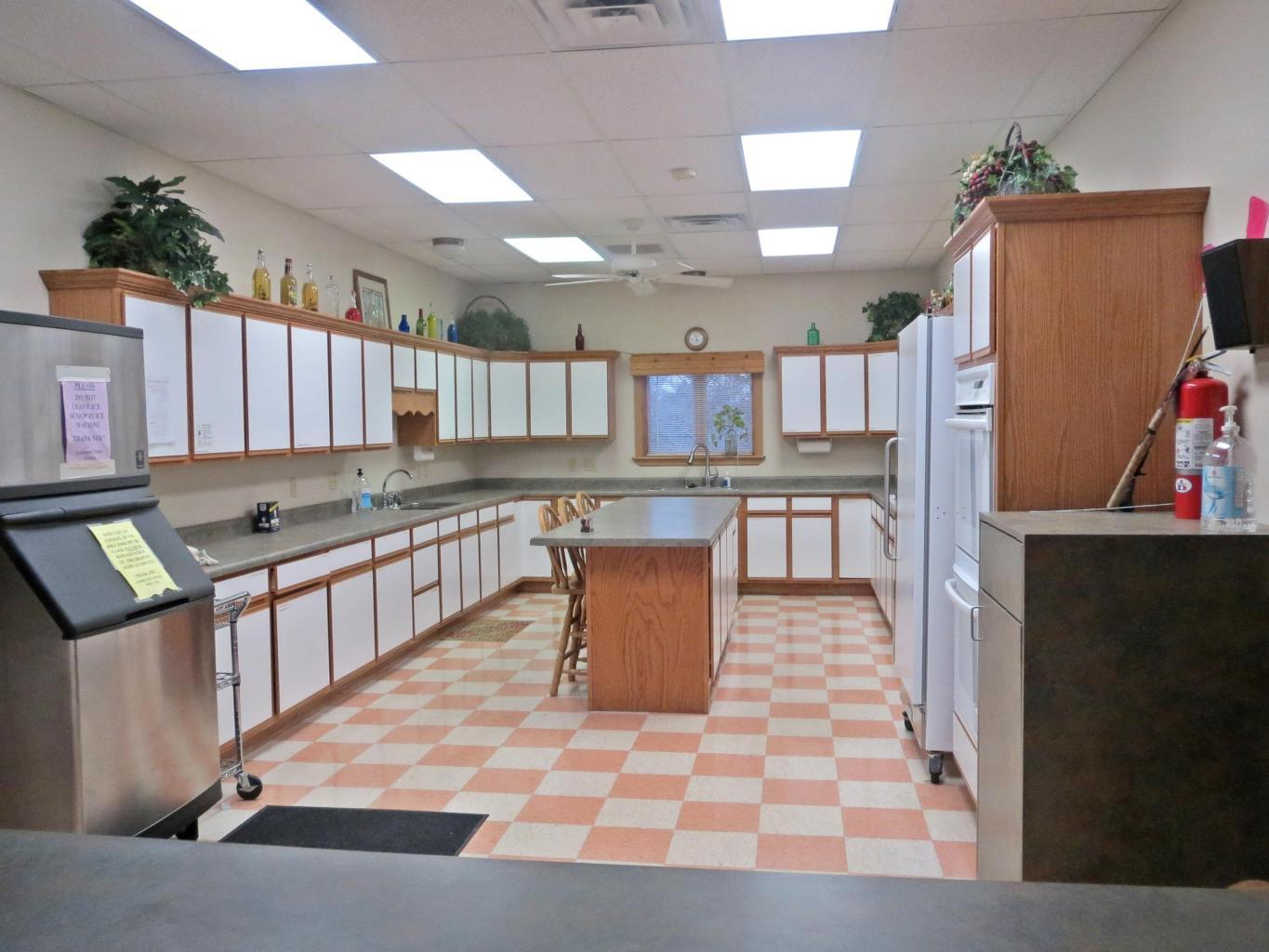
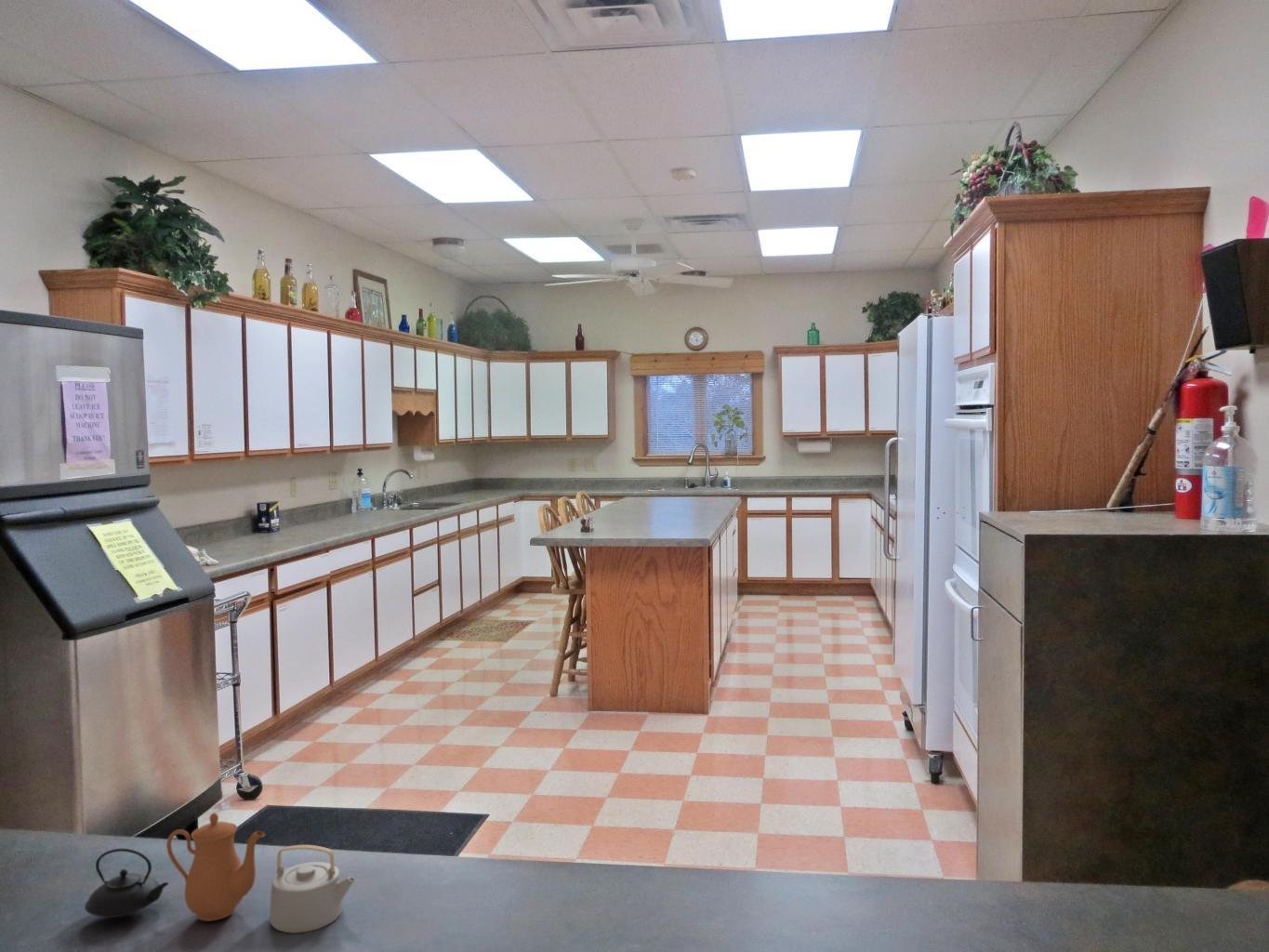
+ teapot (221, 863)
